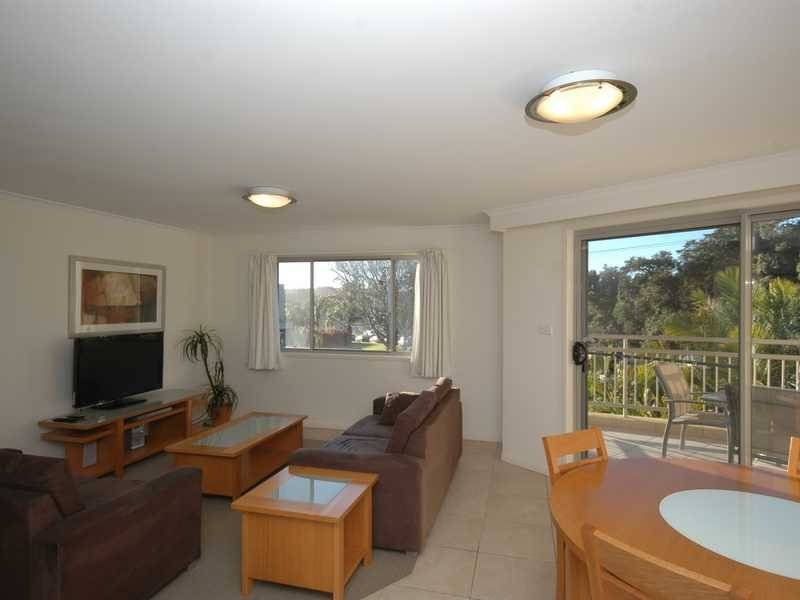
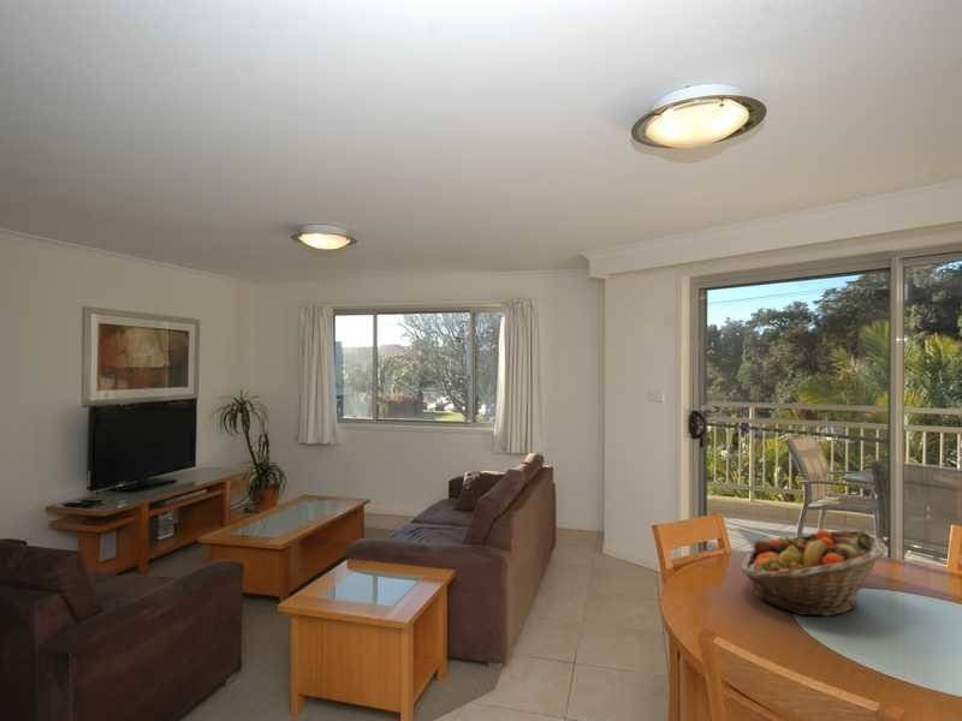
+ fruit basket (809, 564)
